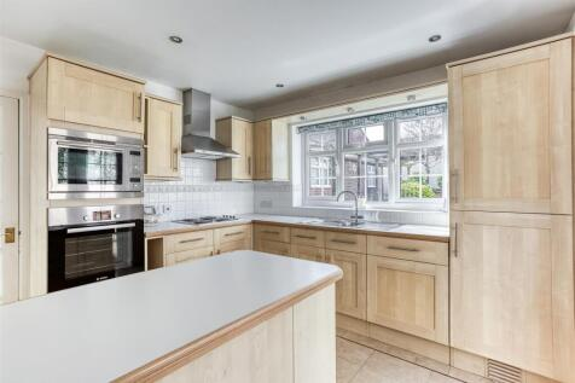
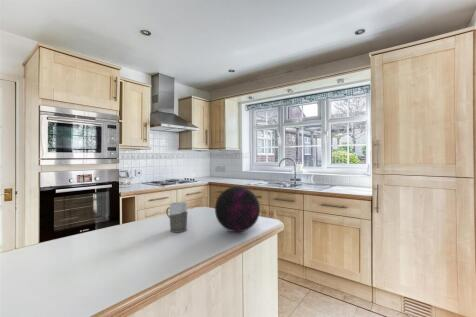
+ decorative orb (237, 208)
+ mug (175, 216)
